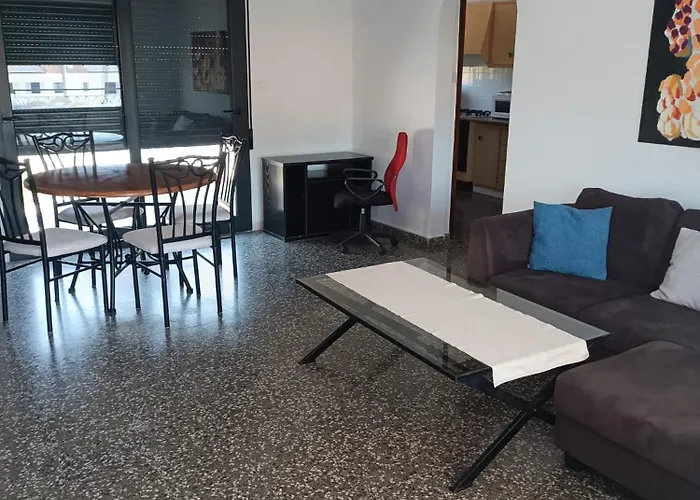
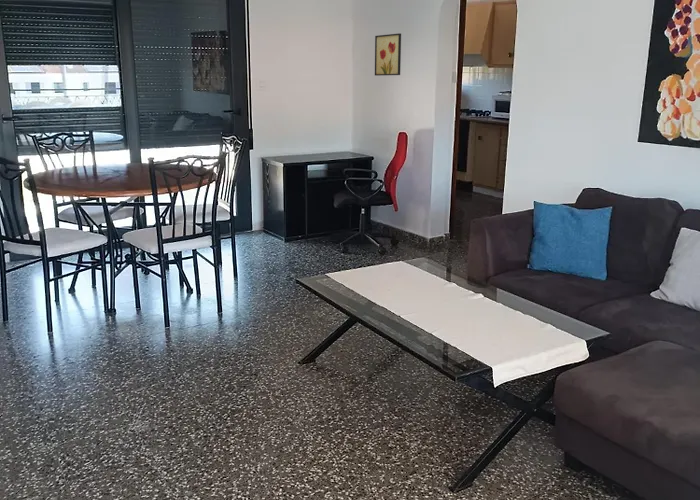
+ wall art (388, 55)
